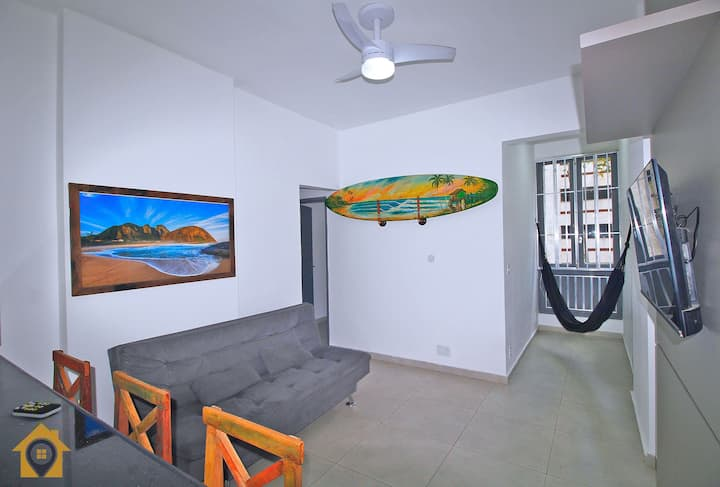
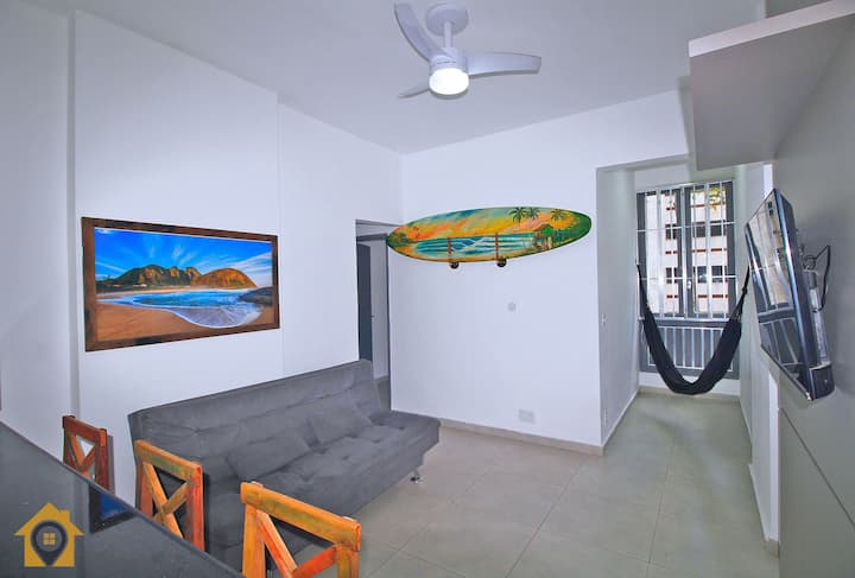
- remote control (37, 409)
